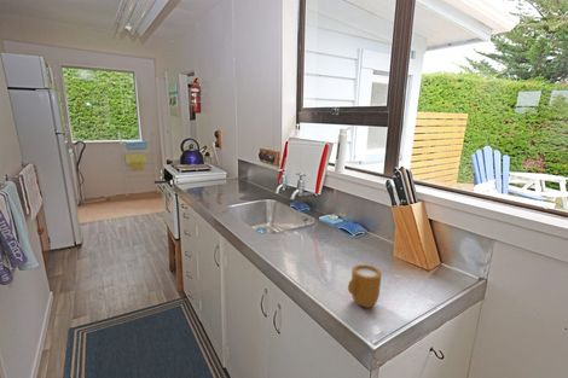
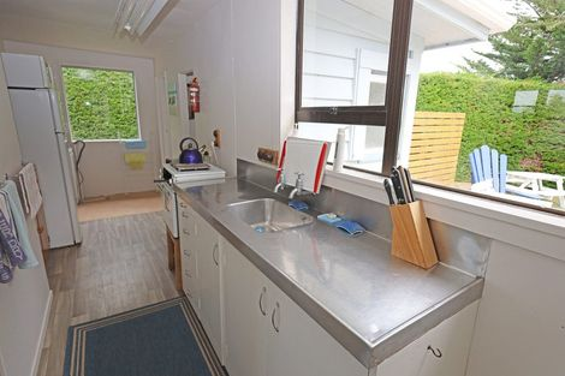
- mug (361, 287)
